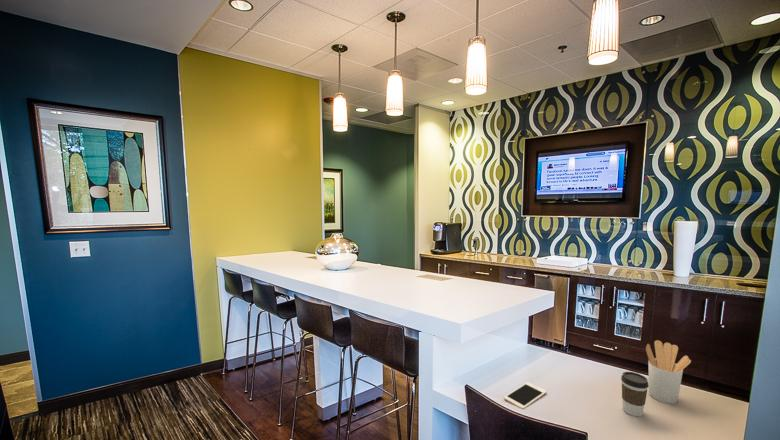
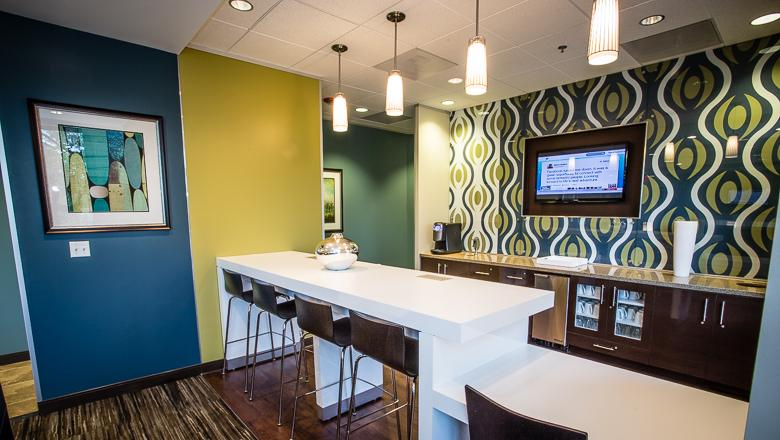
- coffee cup (633, 394)
- cell phone (525, 394)
- utensil holder (664, 370)
